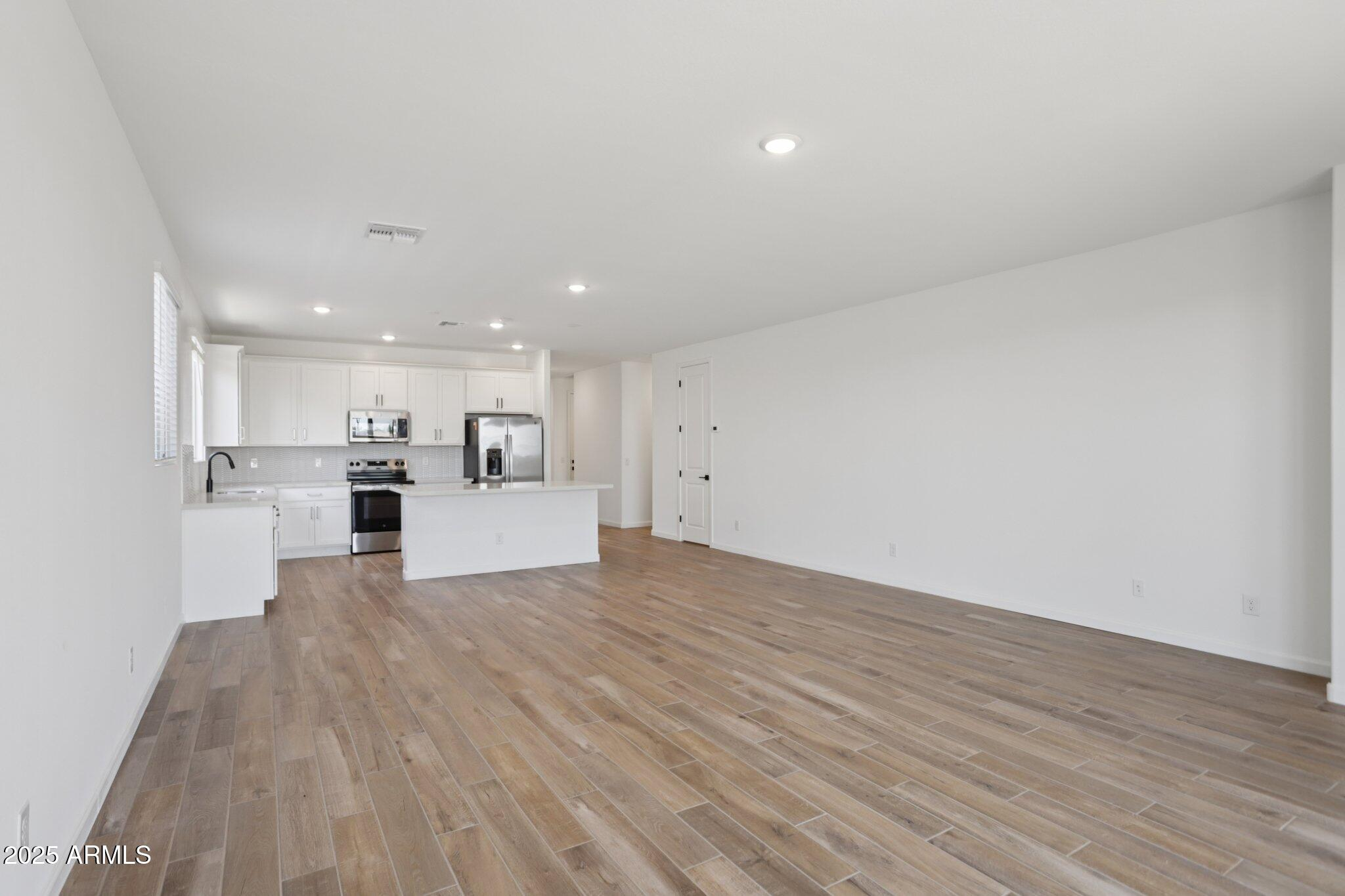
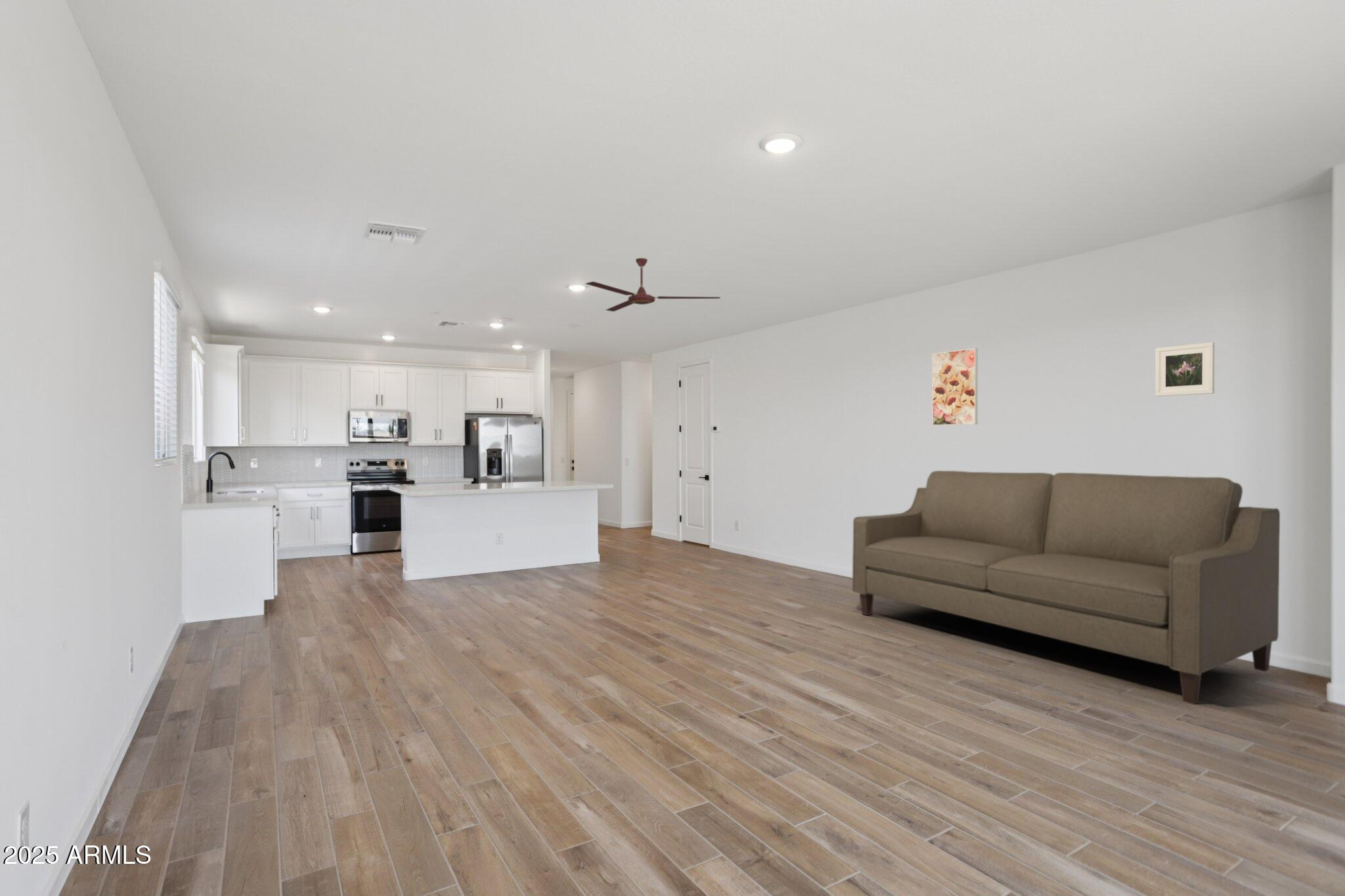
+ ceiling fan (644, 288)
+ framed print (1183, 370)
+ sofa (1034, 555)
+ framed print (954, 388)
